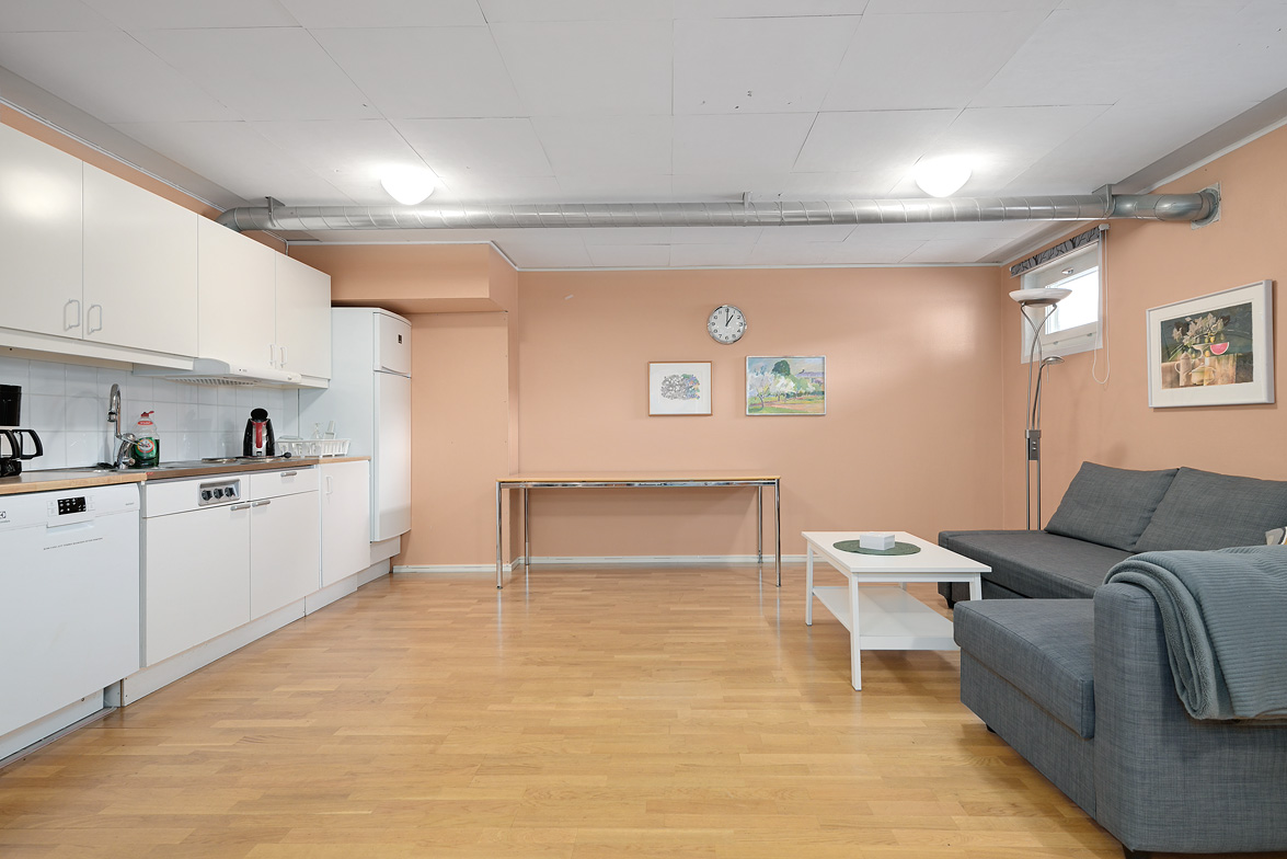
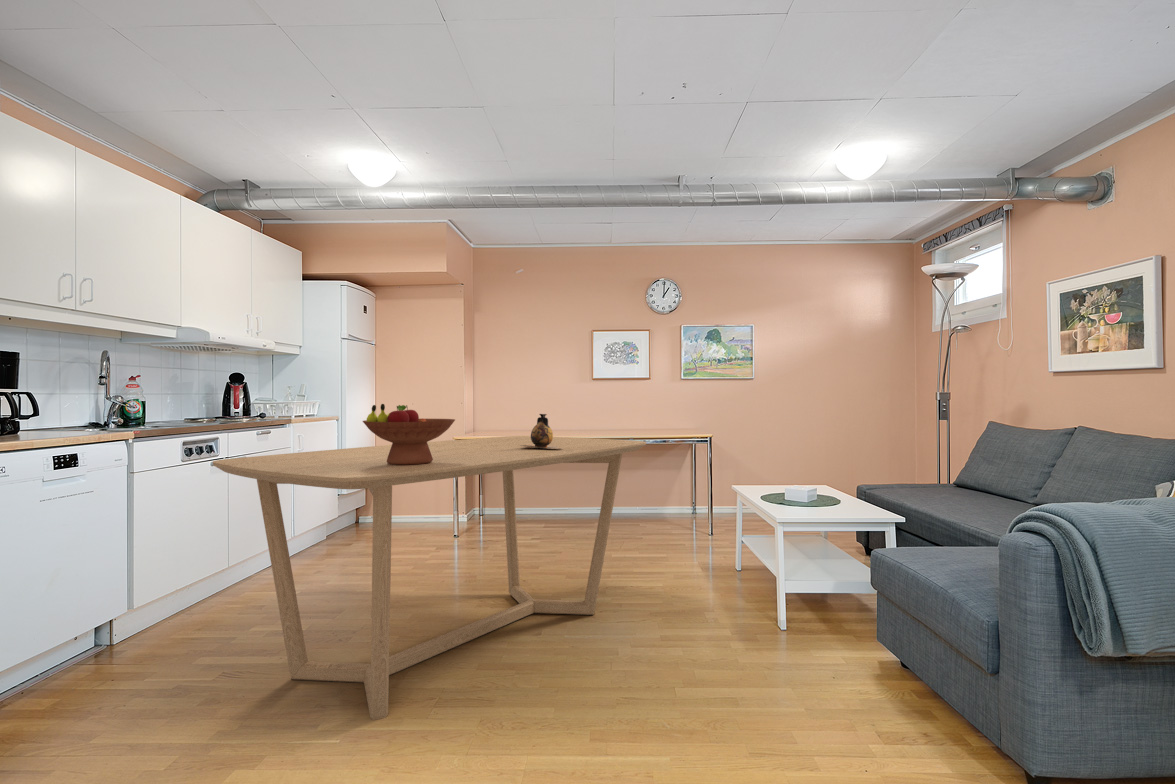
+ dining table (506, 544)
+ vase (542, 430)
+ fruit bowl (409, 432)
